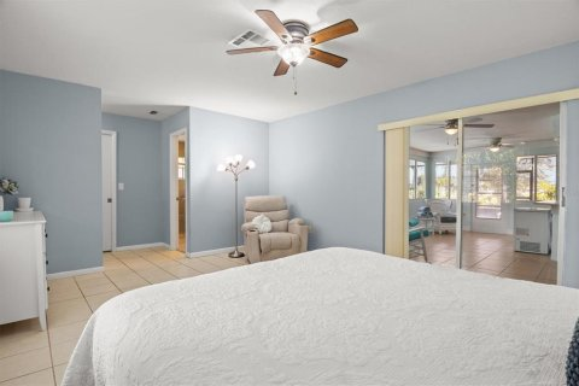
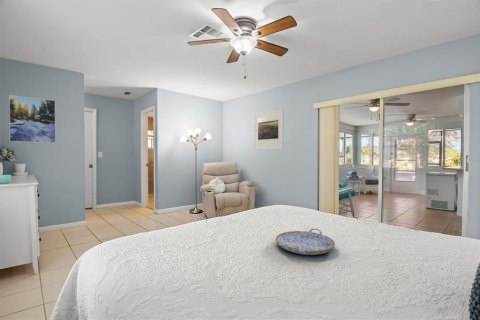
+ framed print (33, 120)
+ serving tray (304, 241)
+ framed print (267, 130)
